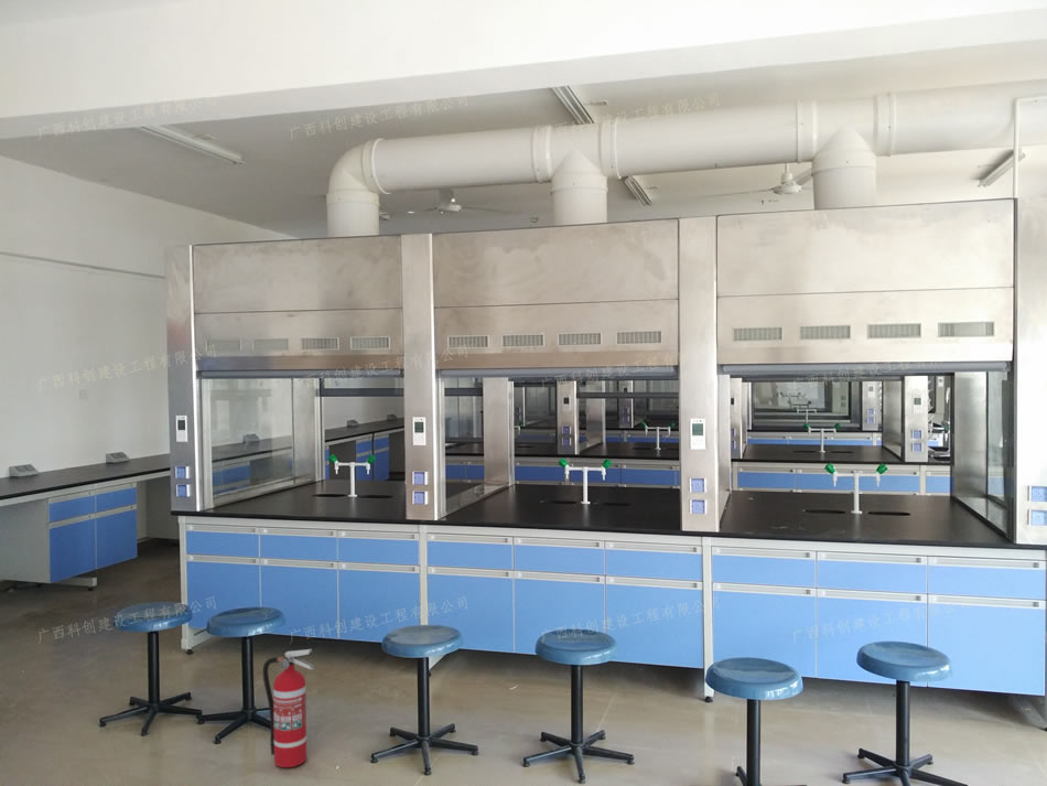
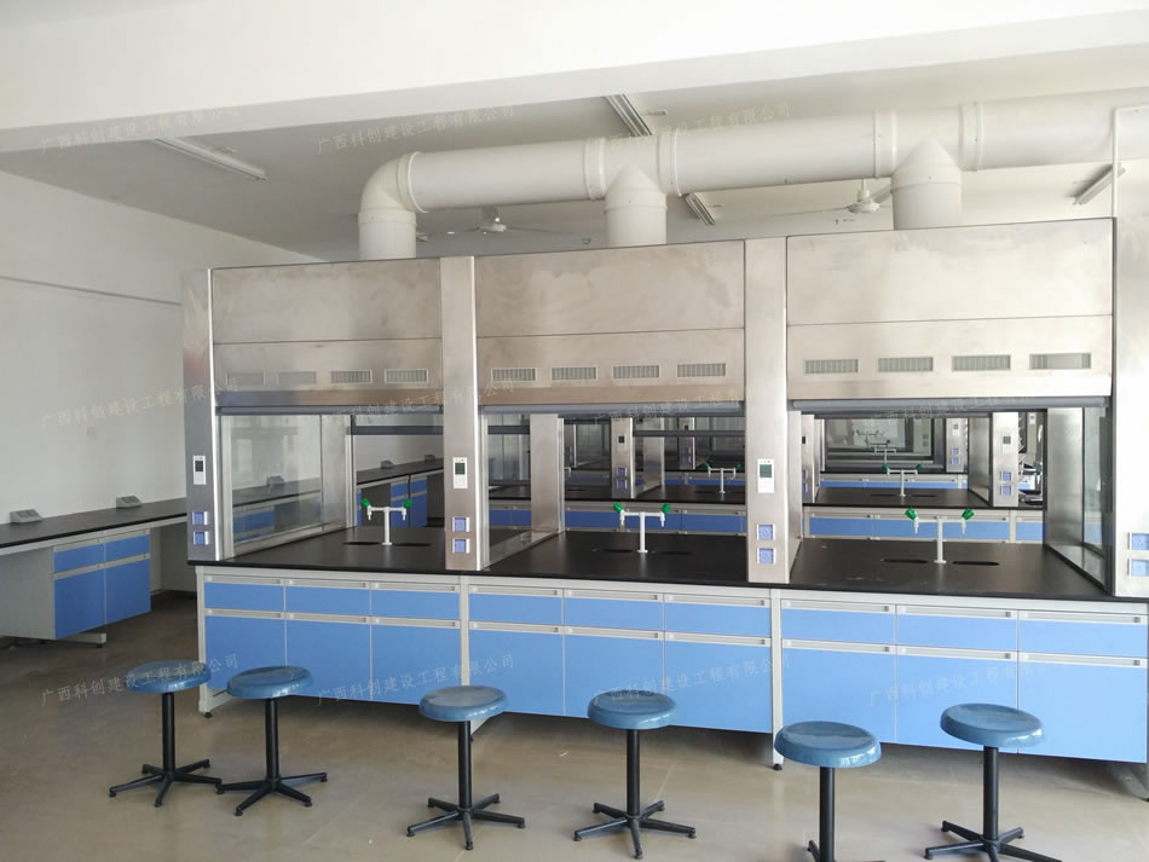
- fire extinguisher (288, 704)
